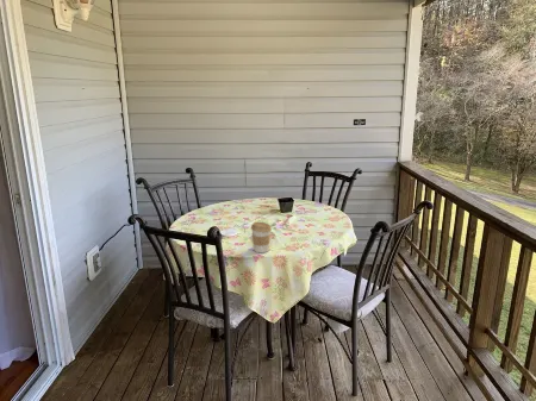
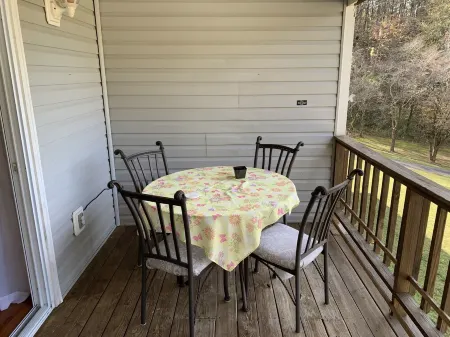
- coffee cup (261, 237)
